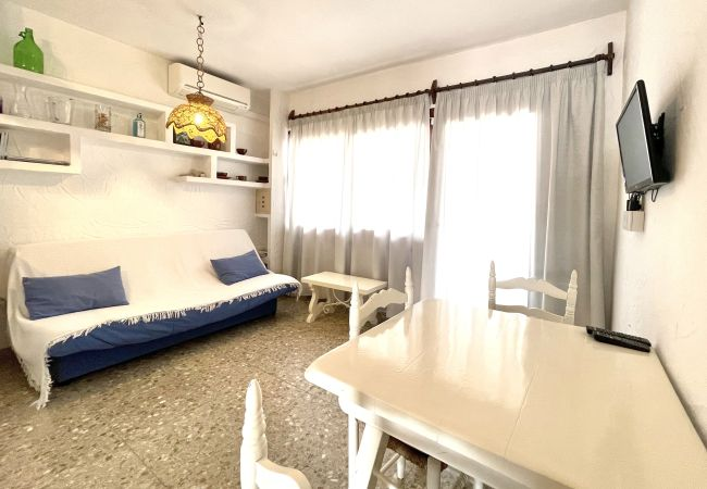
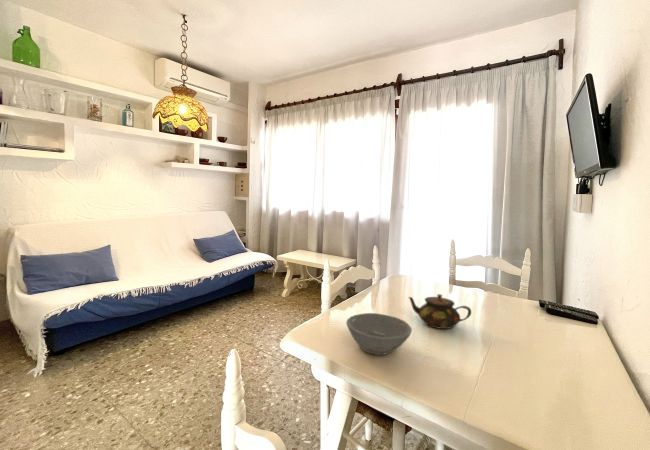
+ teapot (438, 309)
+ bowl (378, 335)
